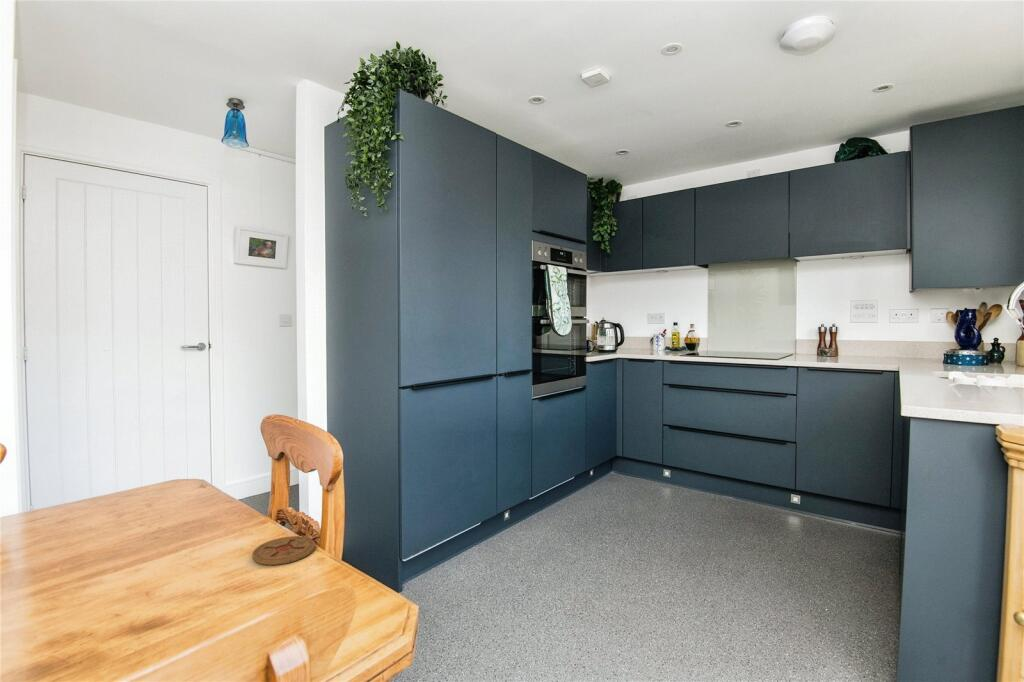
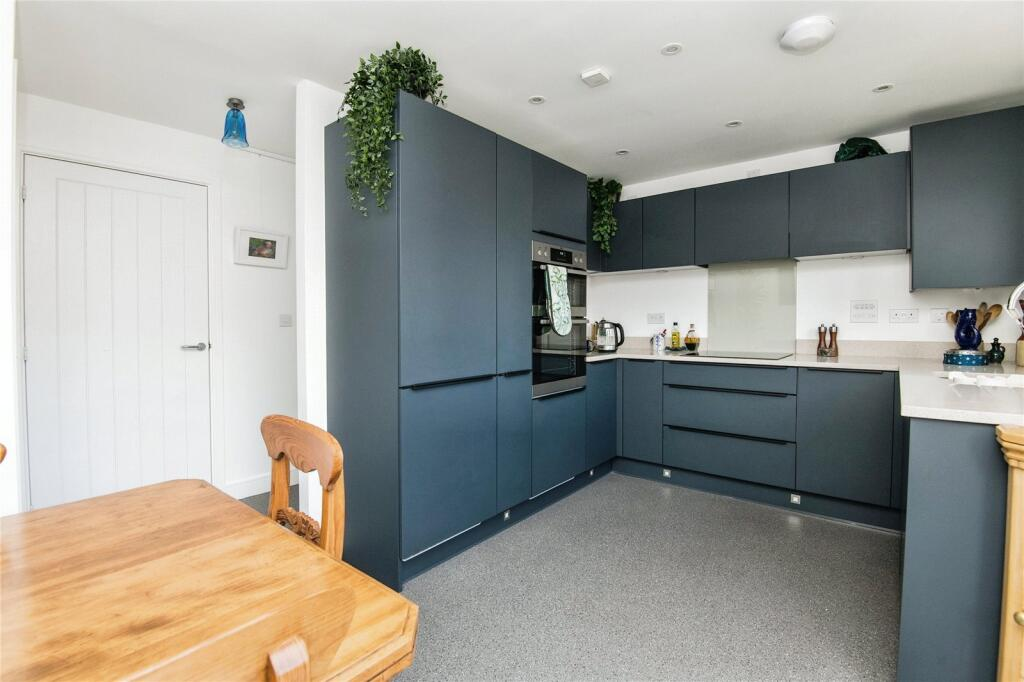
- coaster (284, 549)
